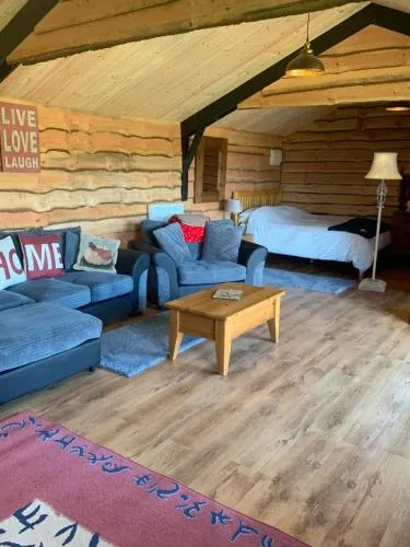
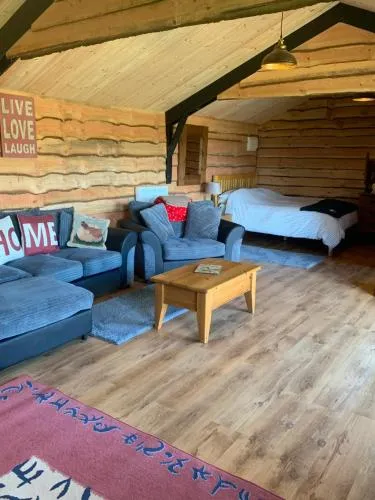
- floor lamp (378, 222)
